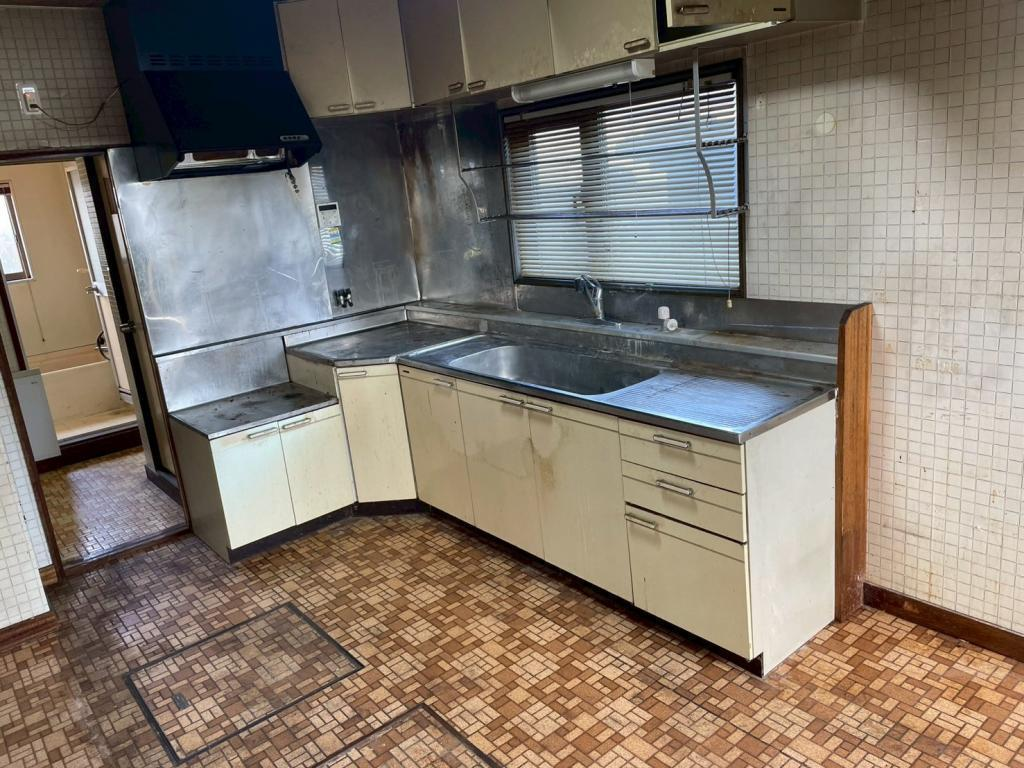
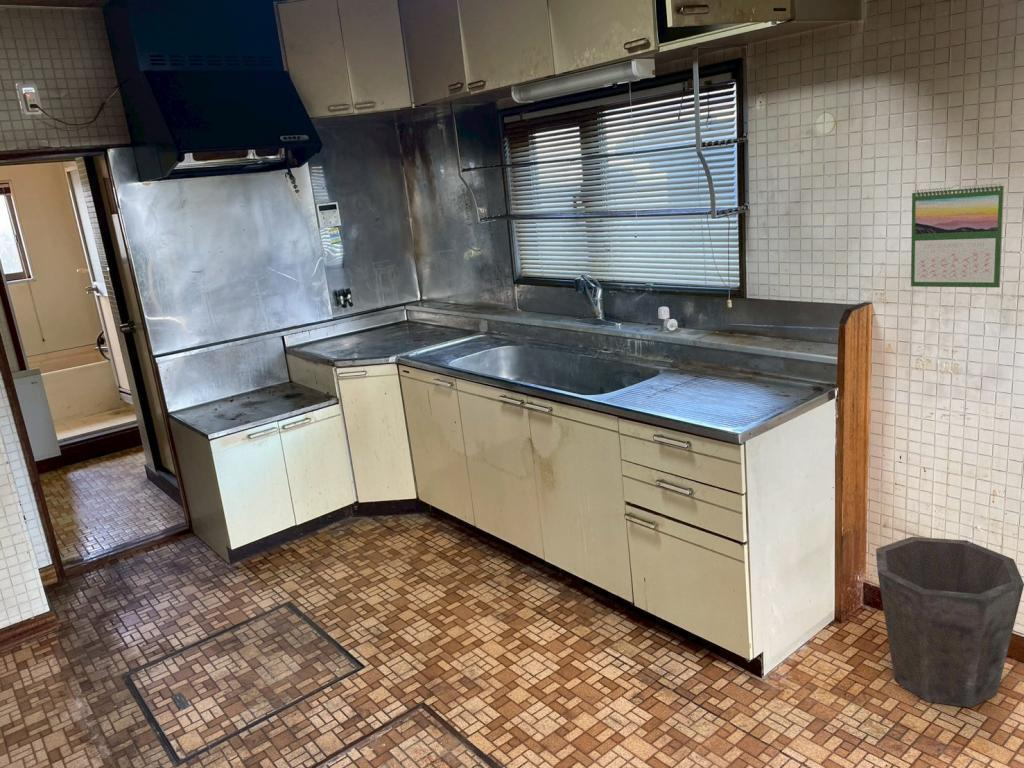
+ calendar (955, 236)
+ waste bin (943, 622)
